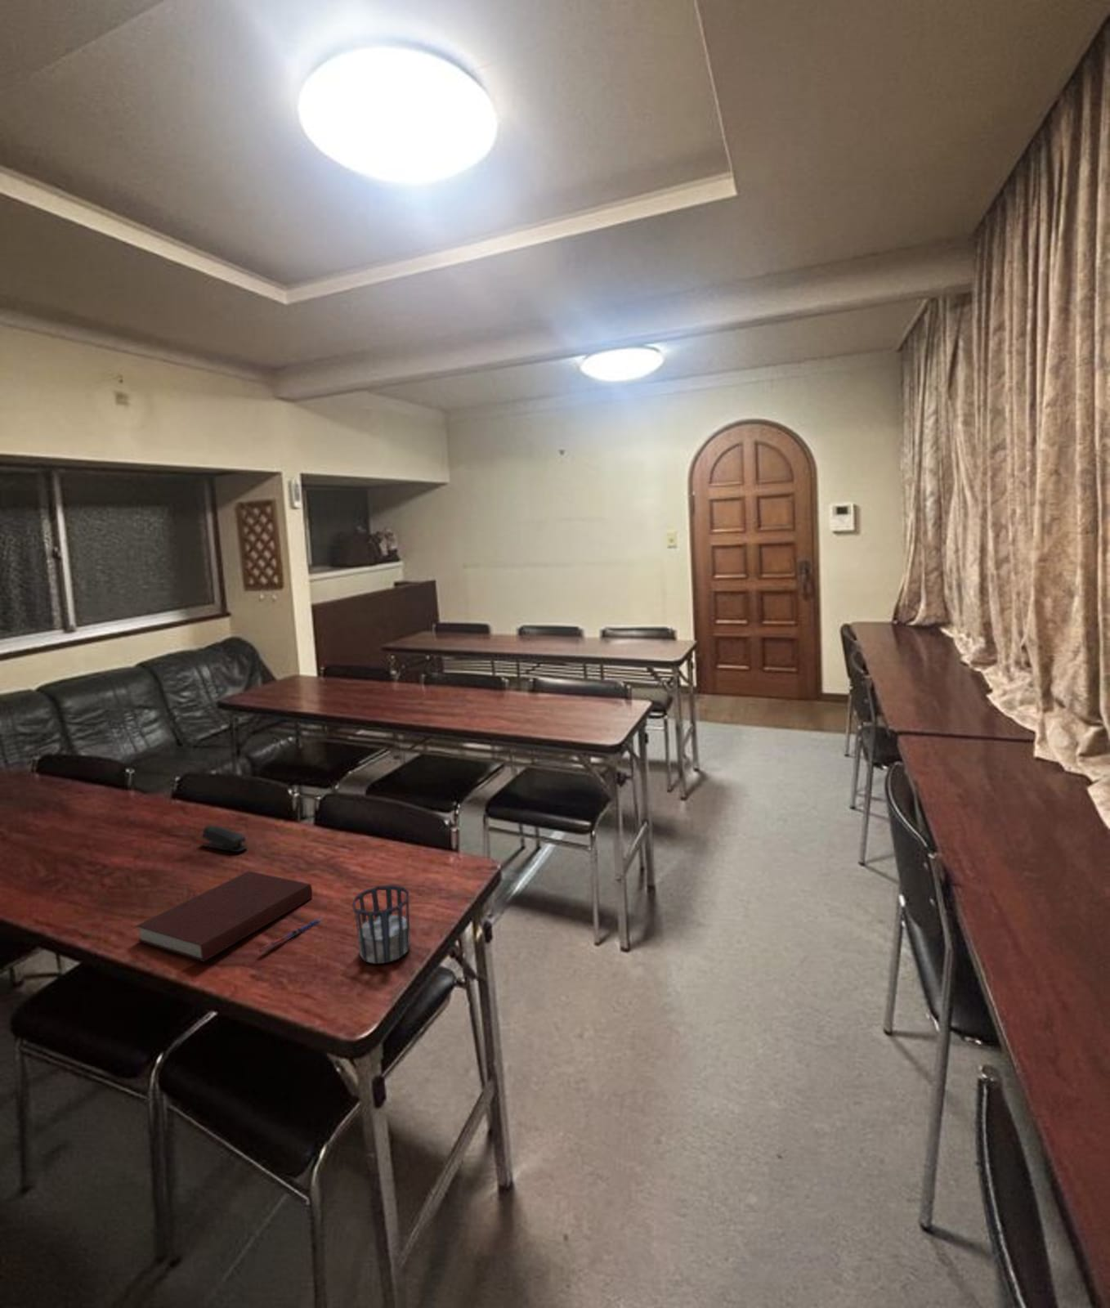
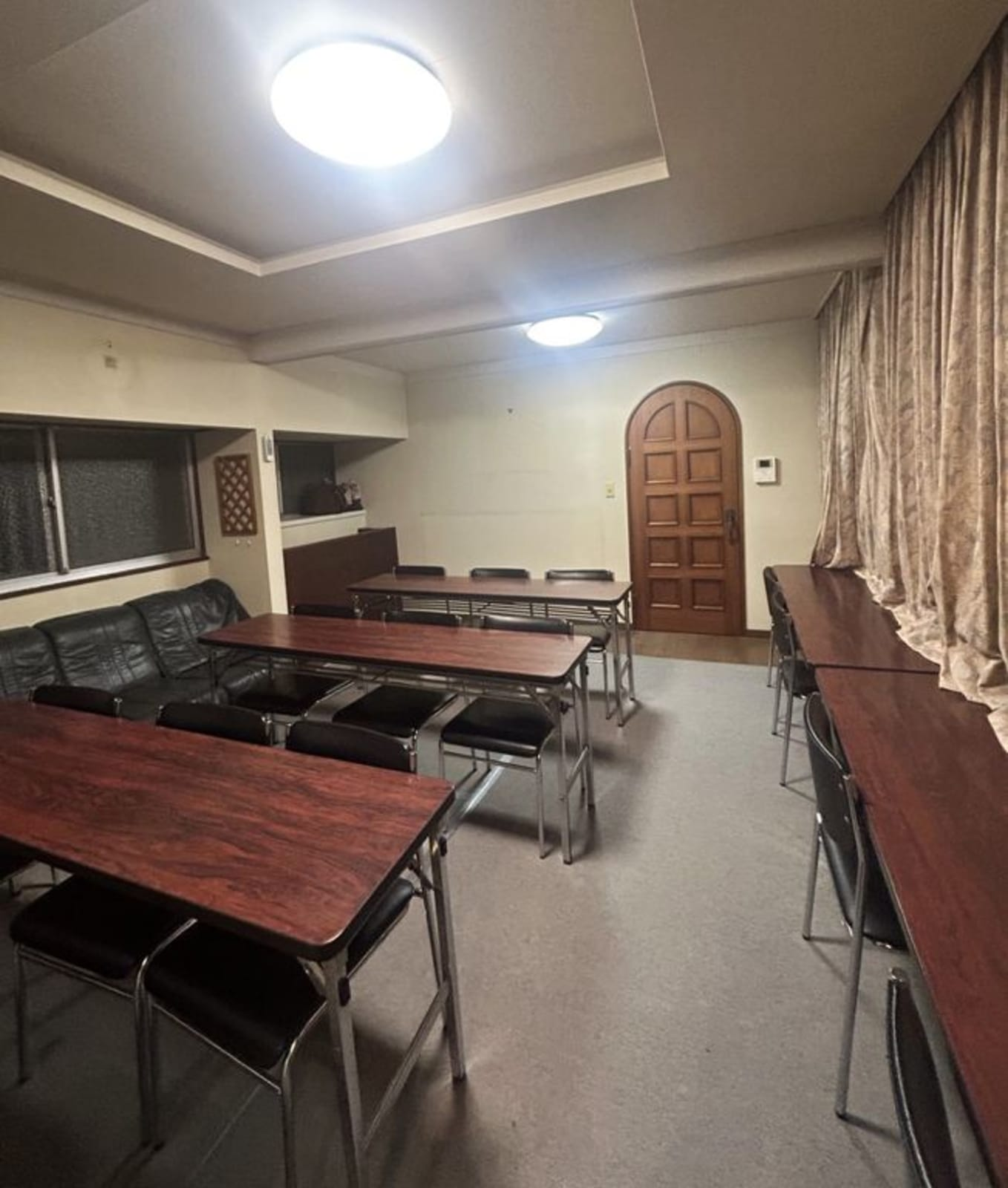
- pen (292, 933)
- notebook (229, 911)
- cup (382, 924)
- stapler (224, 837)
